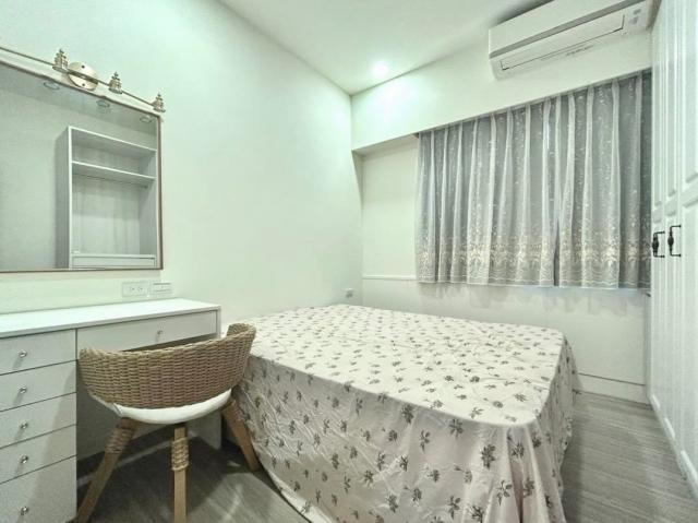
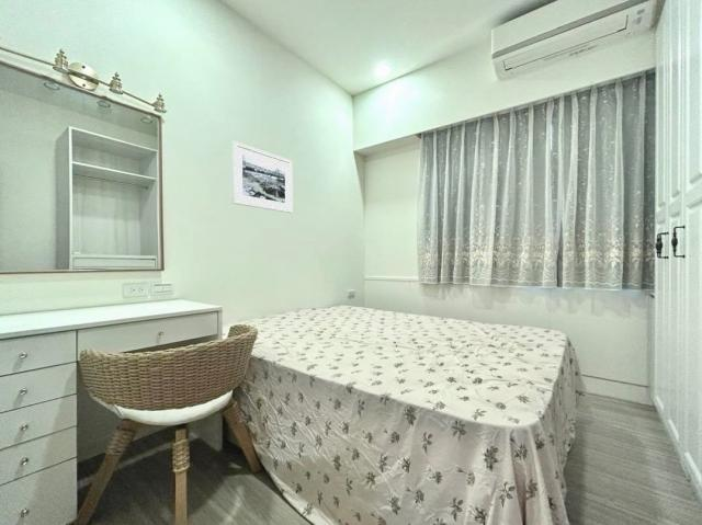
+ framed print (264, 180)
